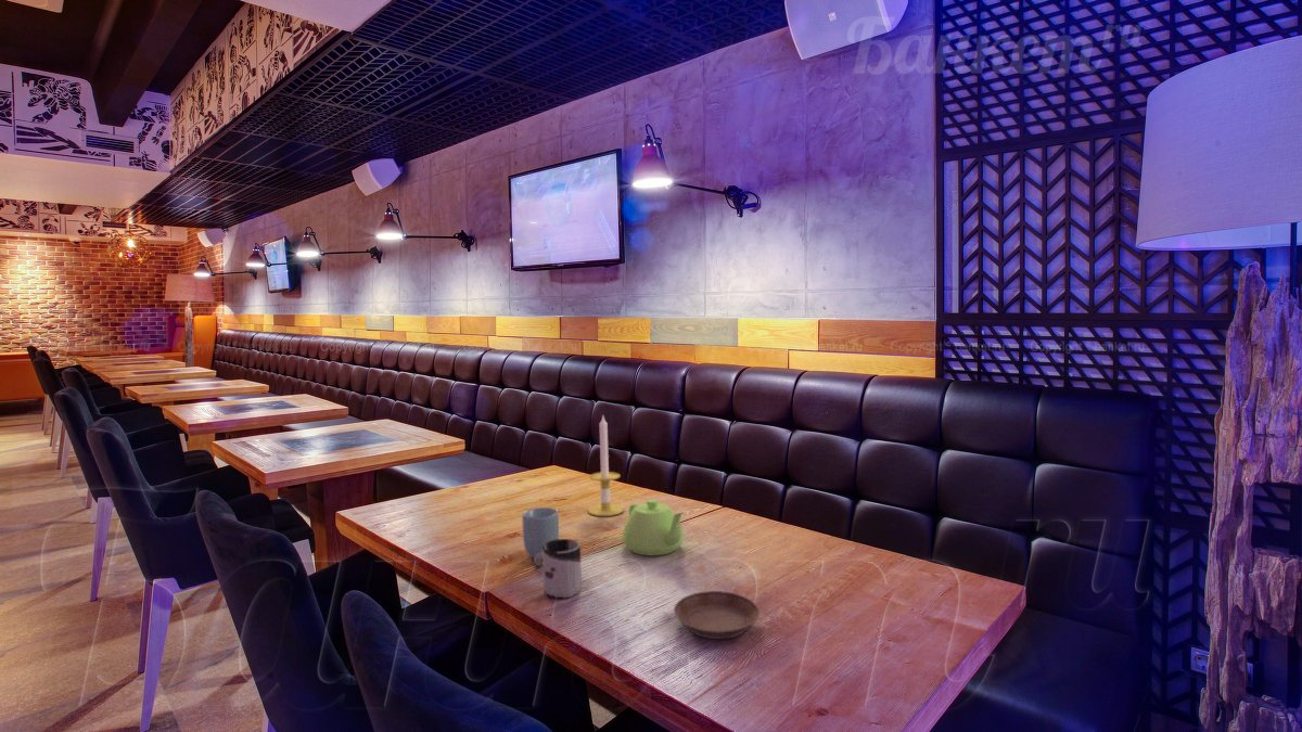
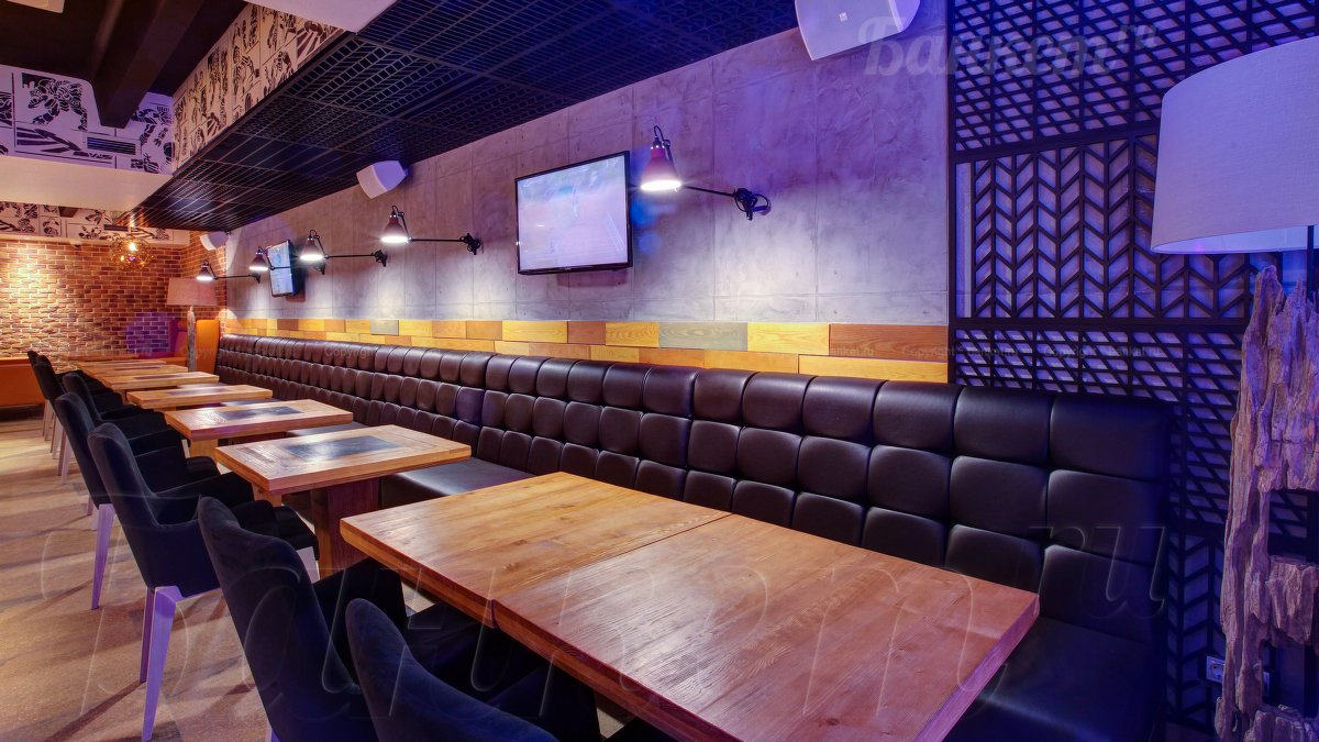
- cup (540, 534)
- saucer (716, 616)
- cup (556, 566)
- candle (604, 462)
- teapot (654, 524)
